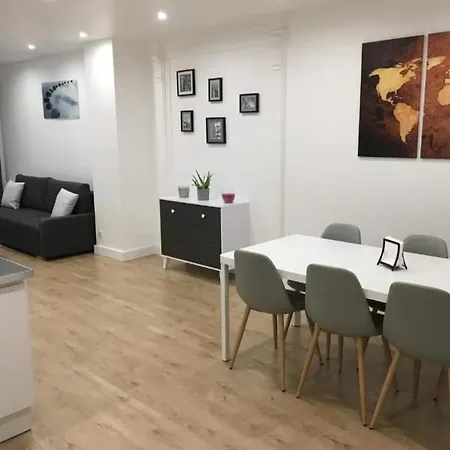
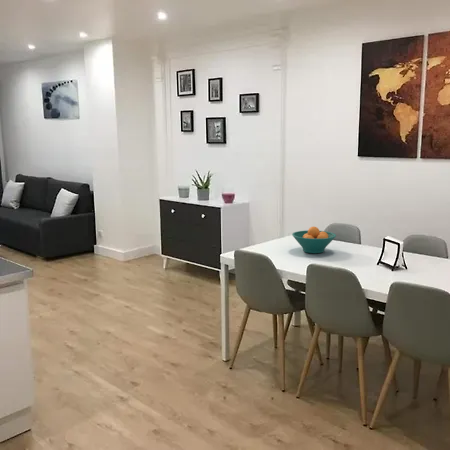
+ fruit bowl (313, 239)
